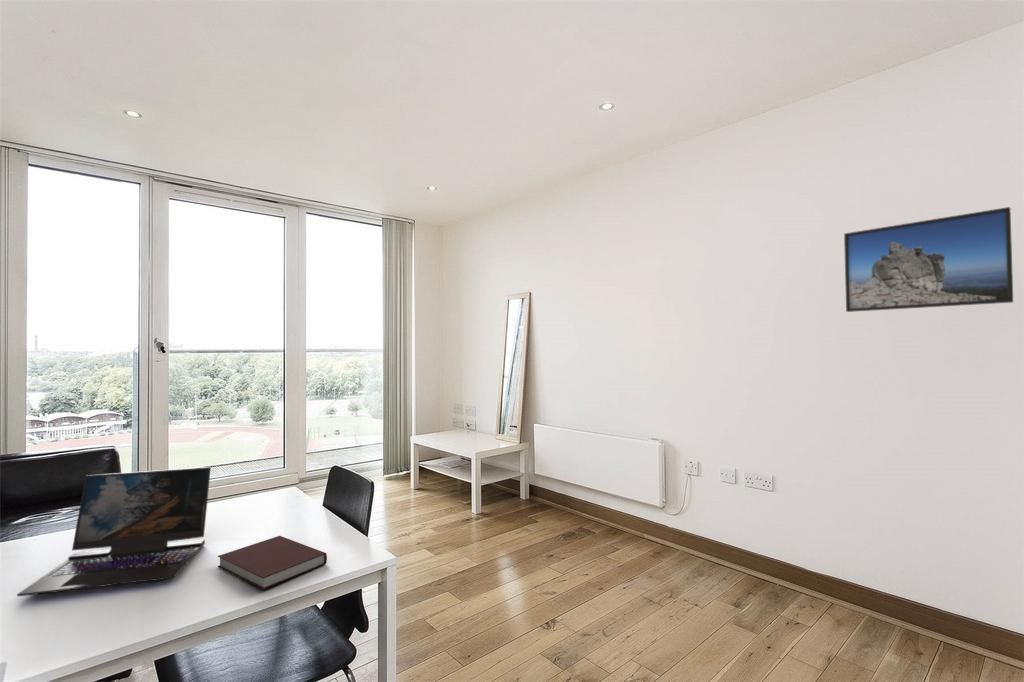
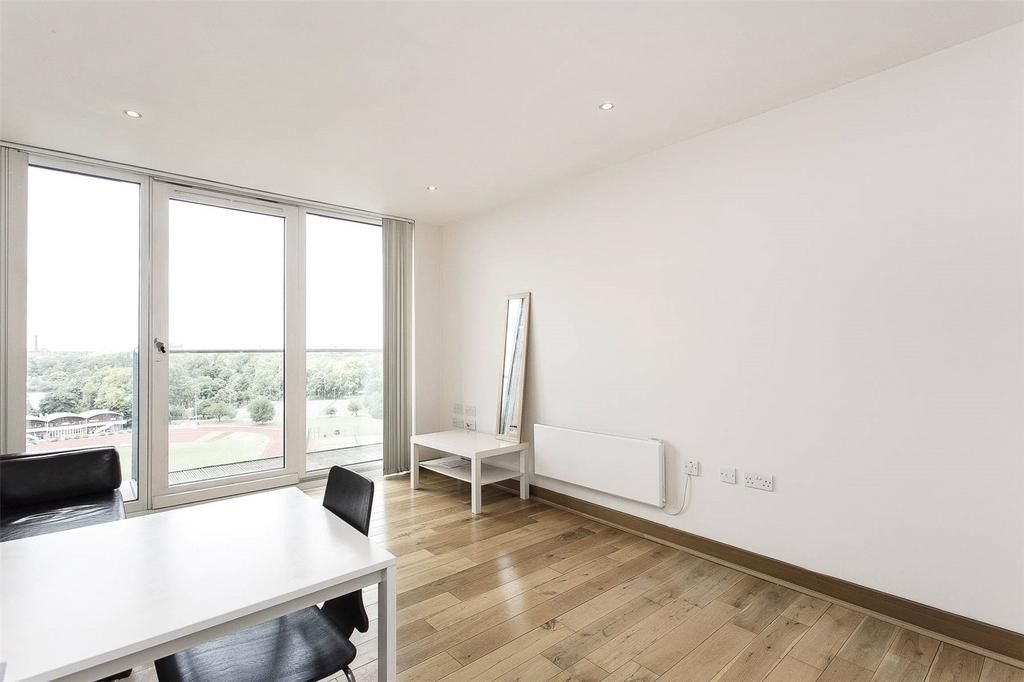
- laptop (127, 524)
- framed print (920, 264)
- notebook (272, 559)
